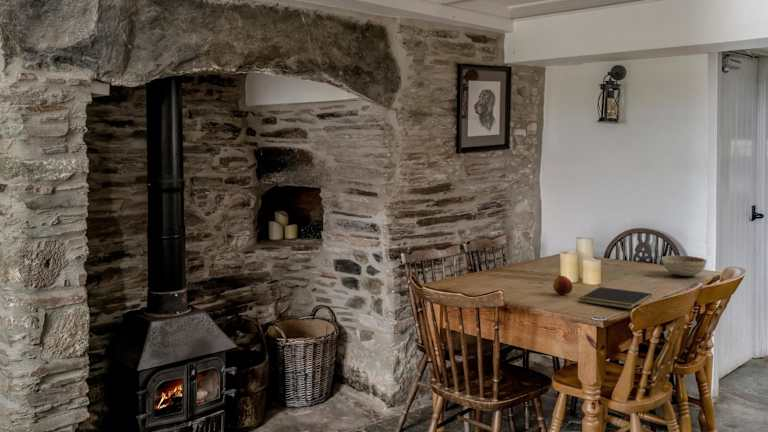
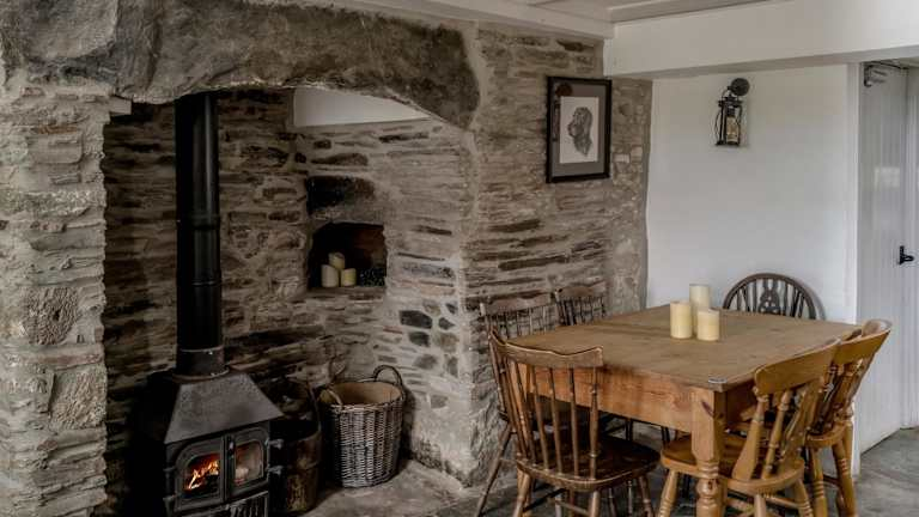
- decorative bowl (683, 266)
- fruit (562, 284)
- notepad (614, 297)
